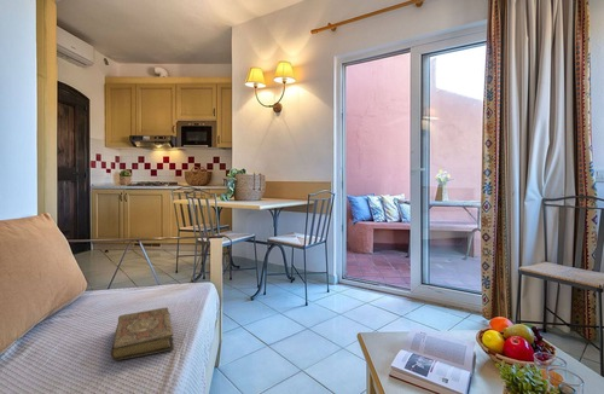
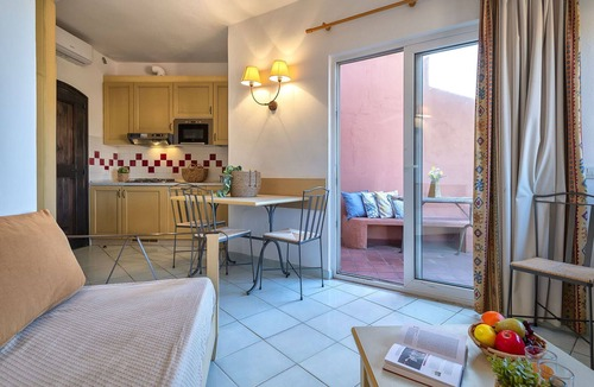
- book (144, 330)
